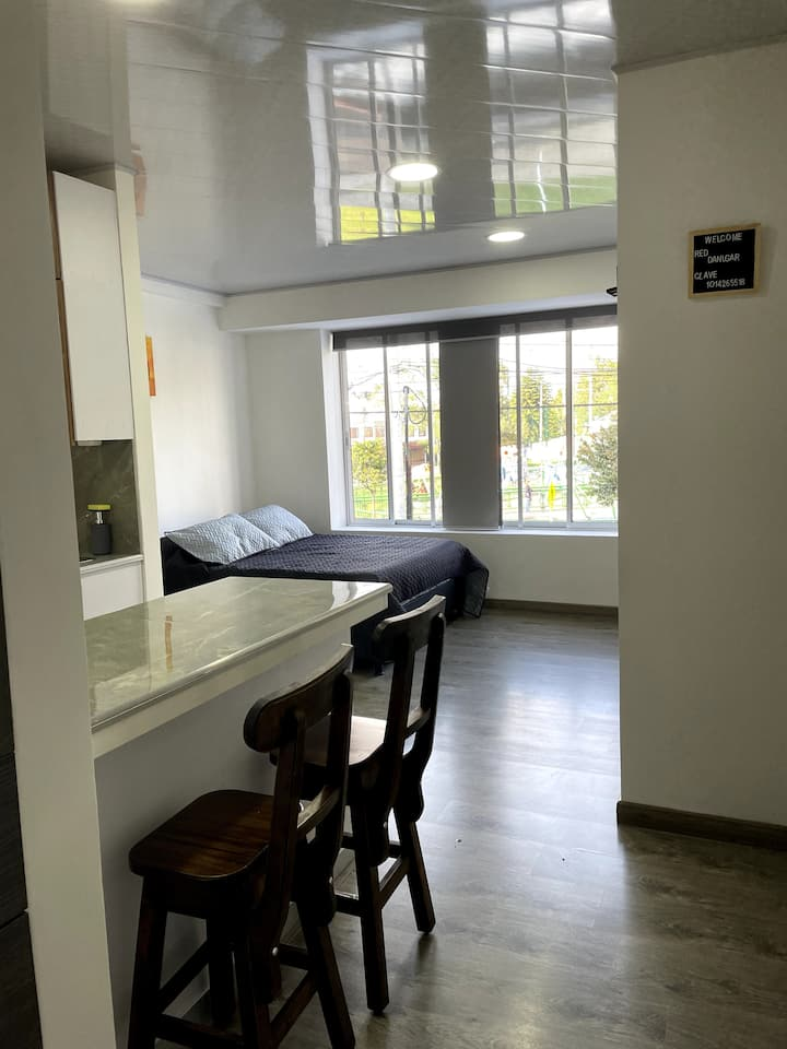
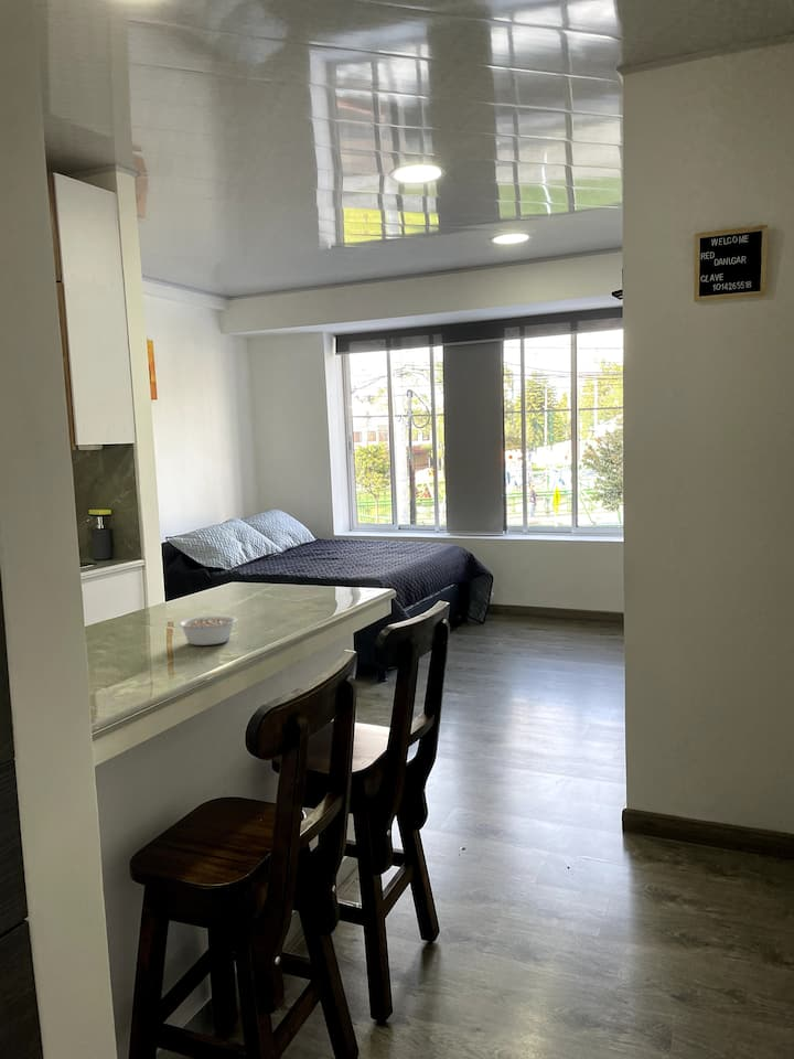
+ legume (210, 629)
